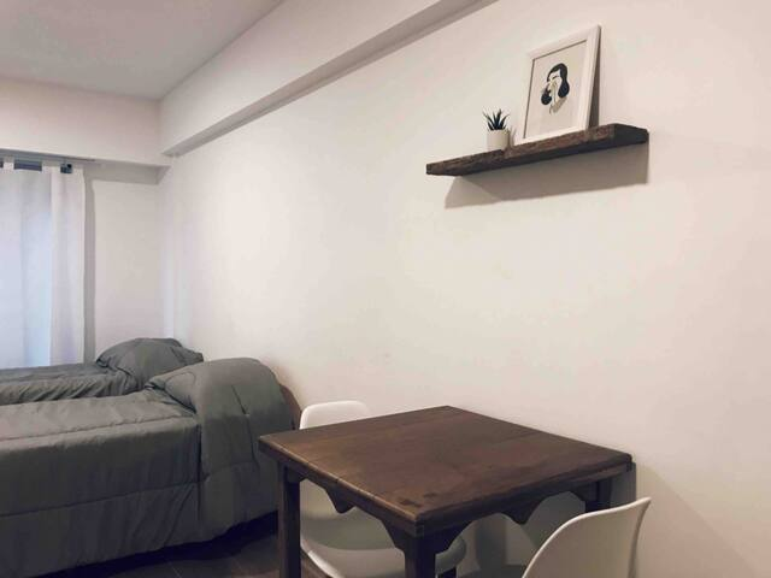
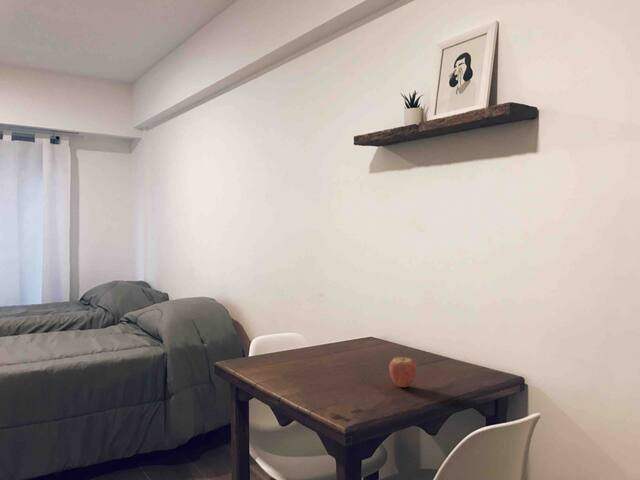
+ fruit (403, 369)
